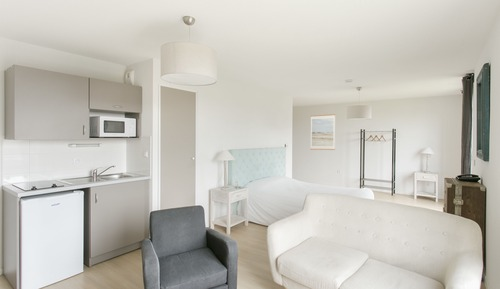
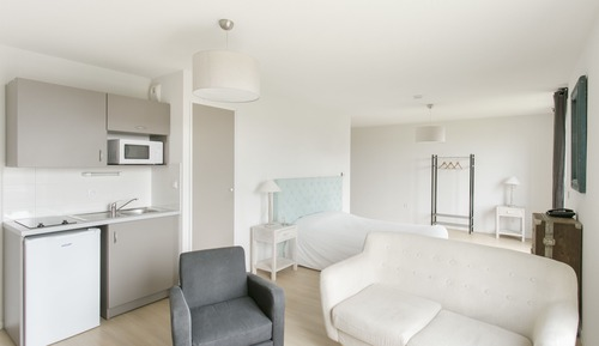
- wall art (322, 132)
